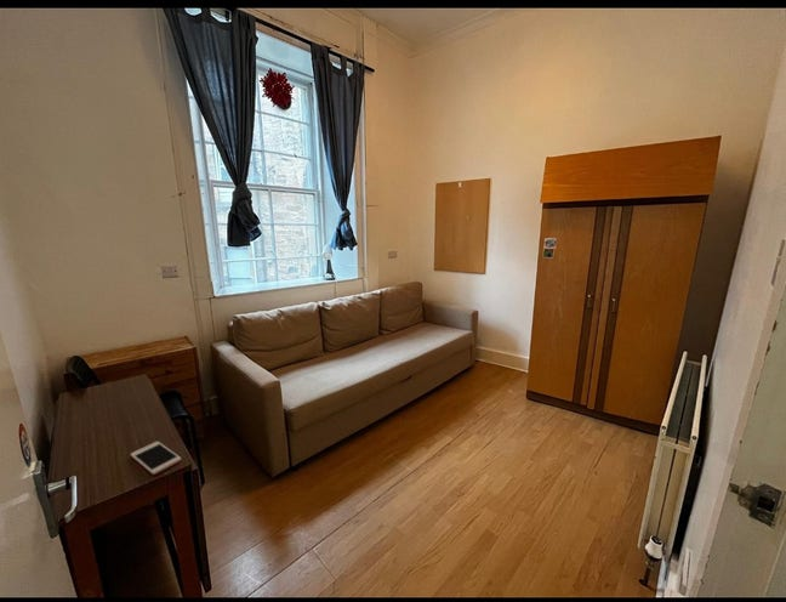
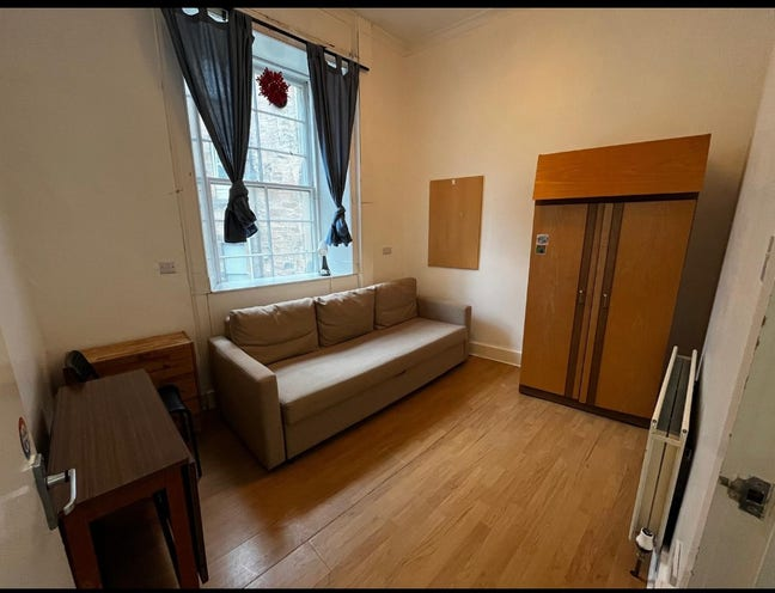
- cell phone (155, 456)
